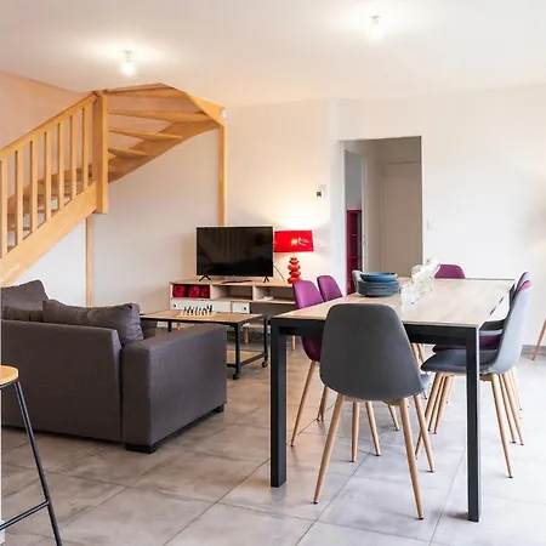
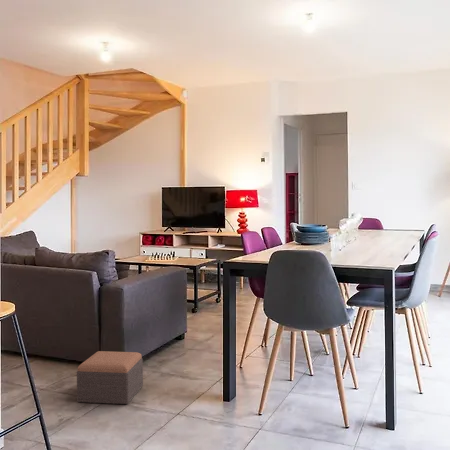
+ footstool (111, 375)
